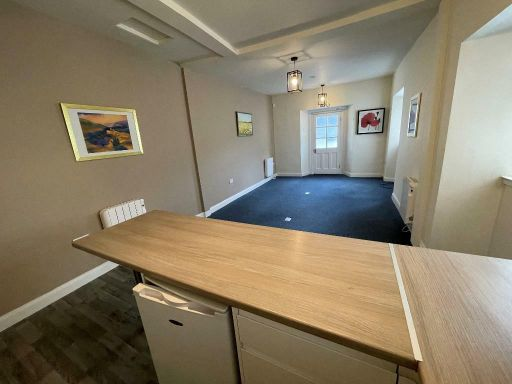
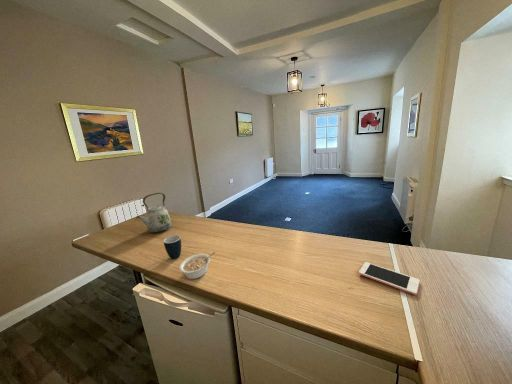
+ kettle (152, 213)
+ legume (196, 265)
+ mug (171, 247)
+ cell phone (387, 276)
